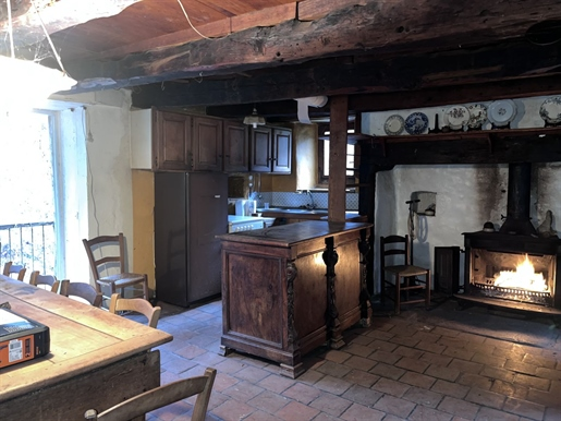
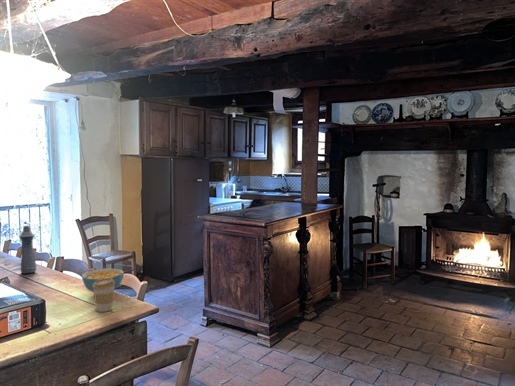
+ coffee cup (104, 294)
+ cereal bowl (100, 279)
+ bottle (27, 249)
